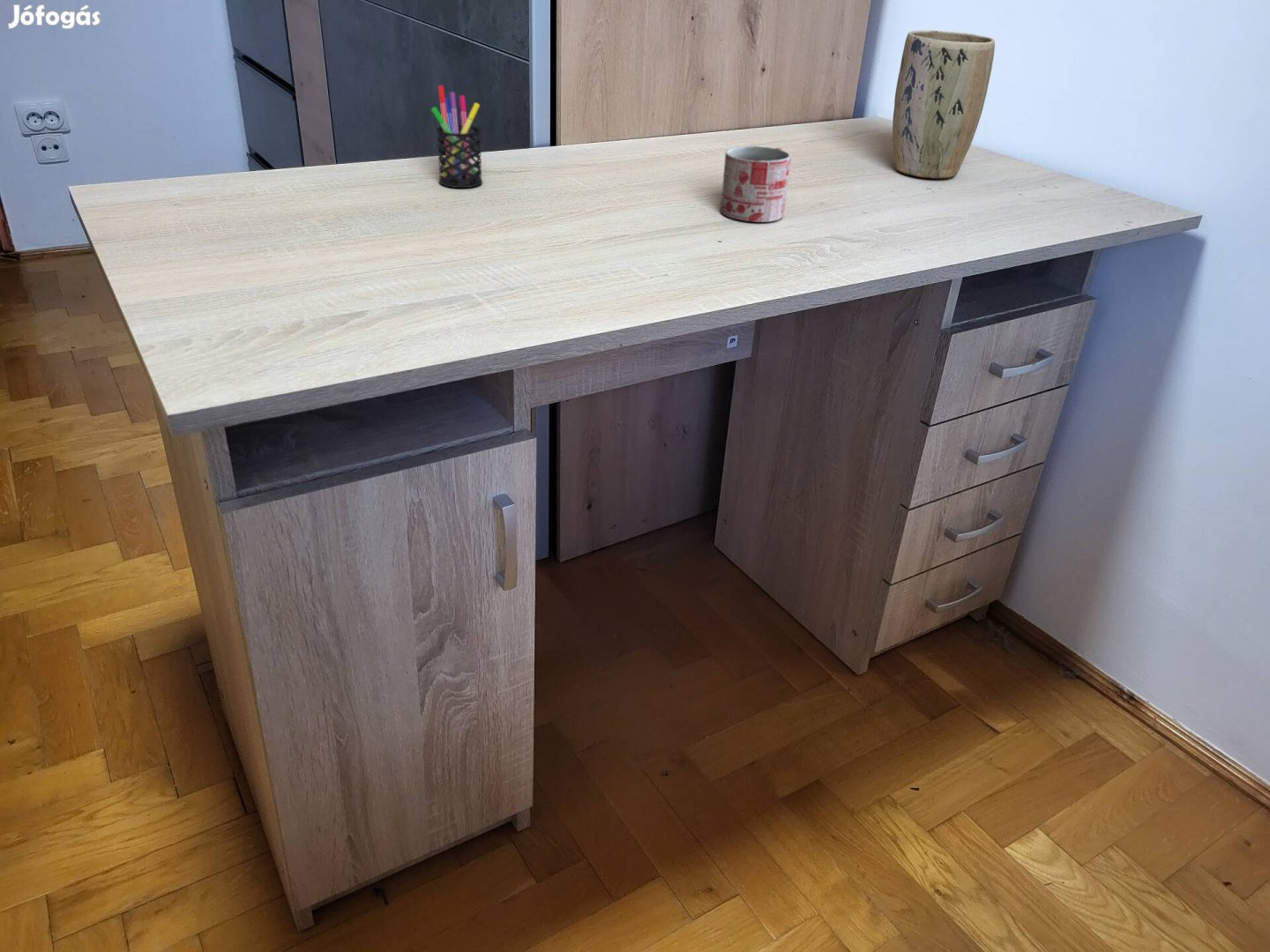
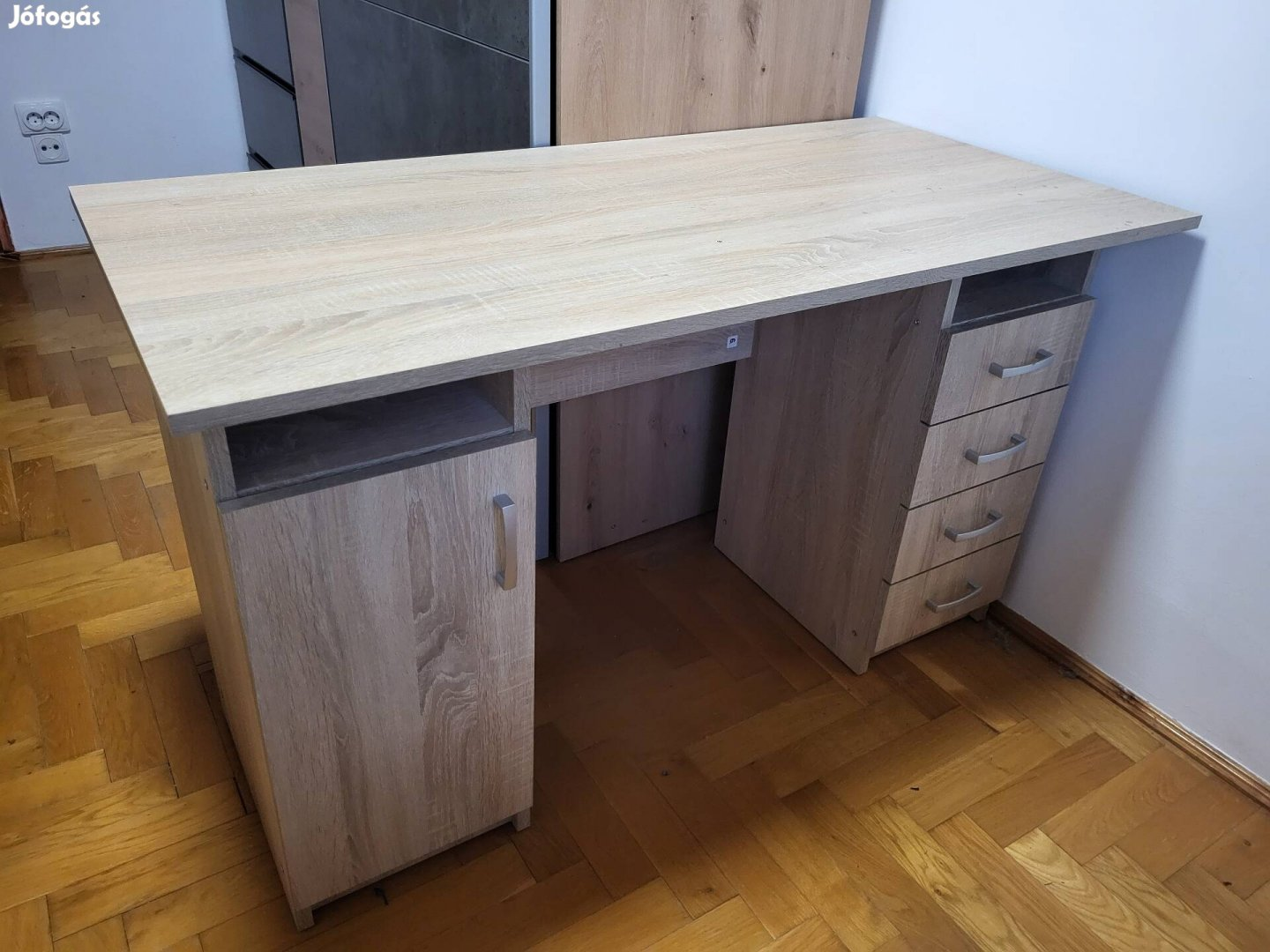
- mug (763, 182)
- pen holder (453, 137)
- plant pot (938, 106)
